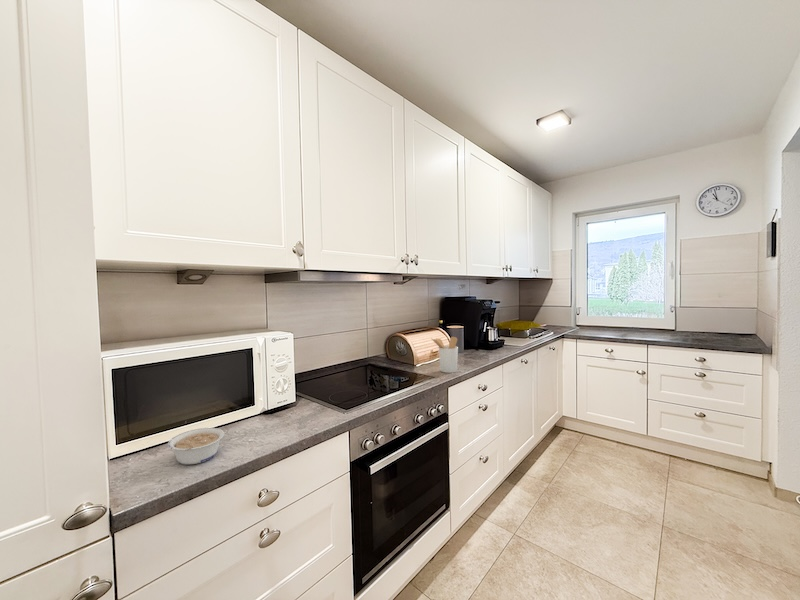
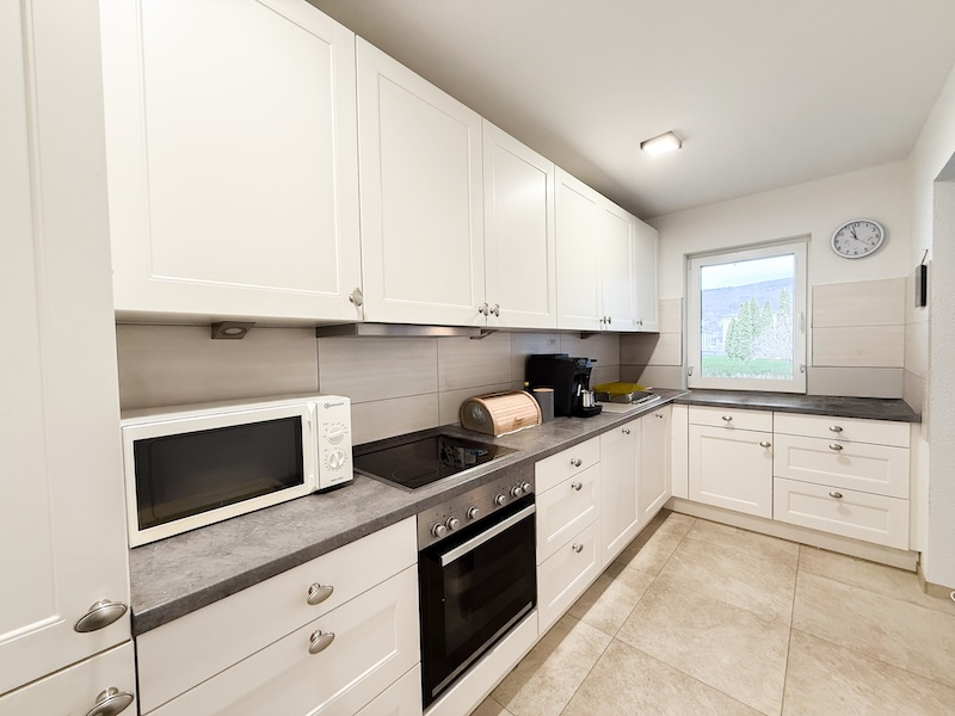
- legume (198, 445)
- utensil holder (444, 353)
